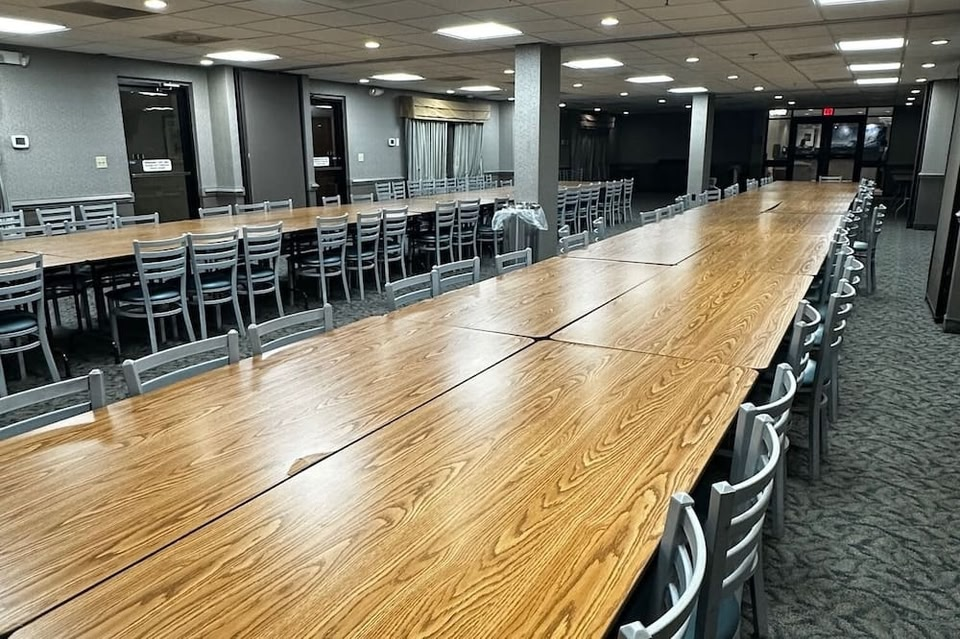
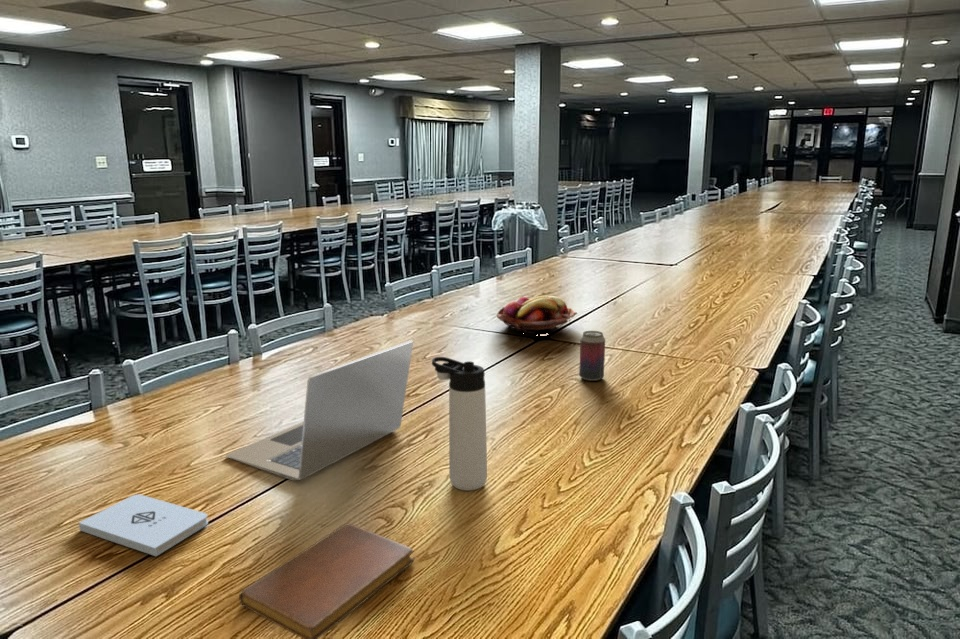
+ laptop (321, 397)
+ notebook (330, 575)
+ beverage can (592, 355)
+ thermos bottle (459, 422)
+ fruit basket (535, 312)
+ notepad (145, 522)
